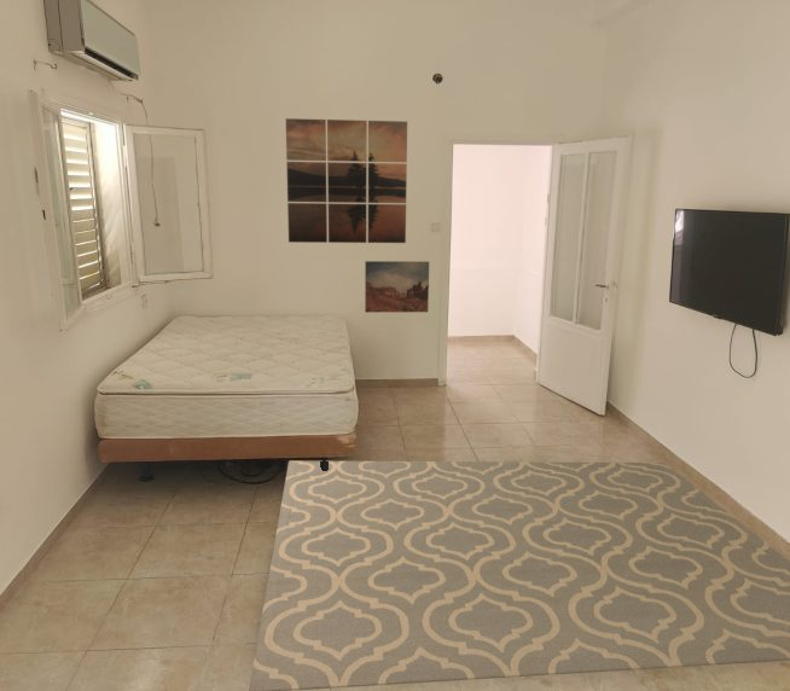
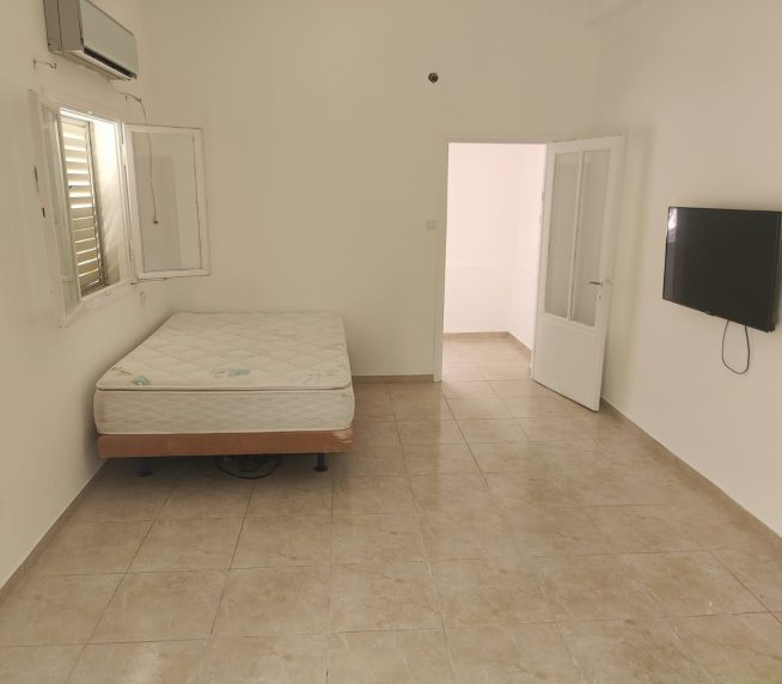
- wall art (396, 286)
- wall art (347, 182)
- rug (489, 484)
